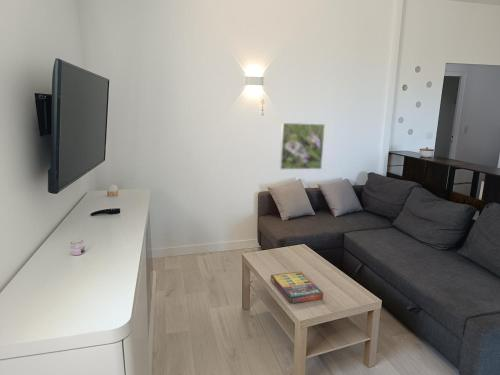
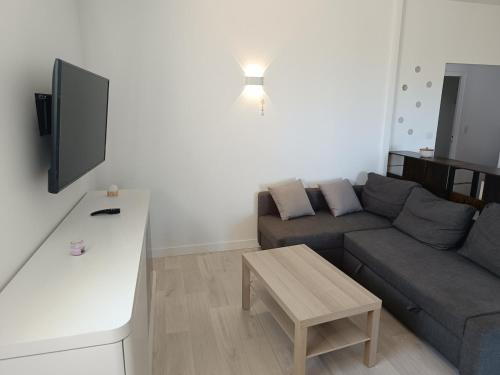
- game compilation box (295, 286)
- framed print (302, 146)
